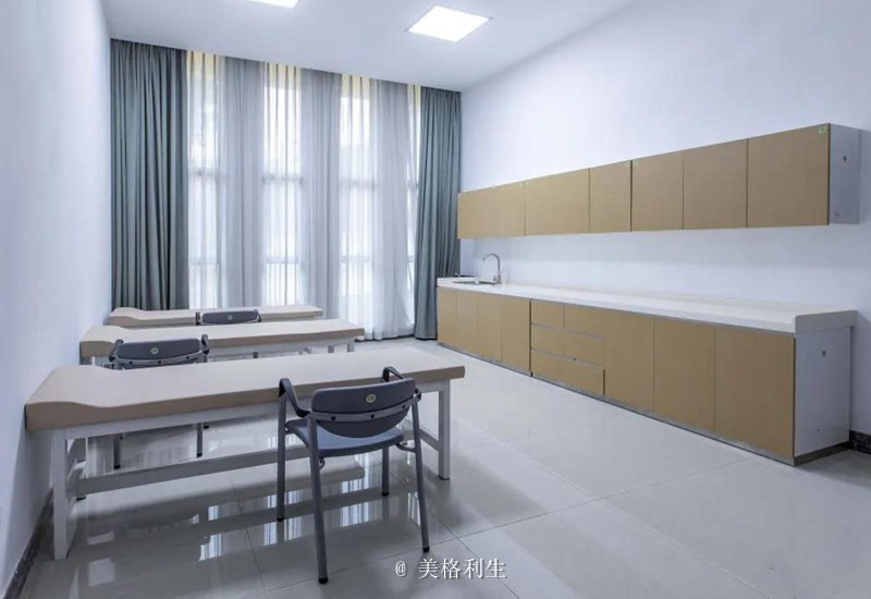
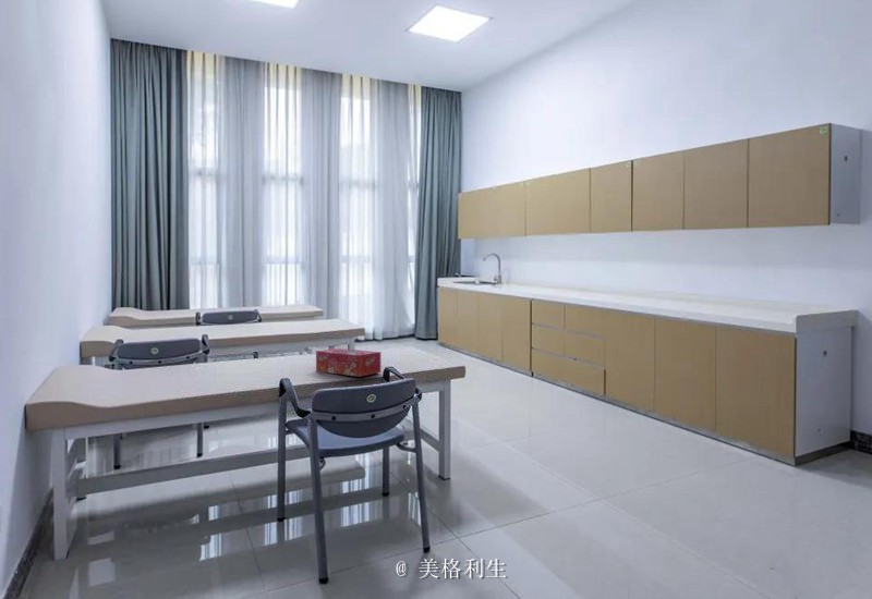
+ tissue box (348, 362)
